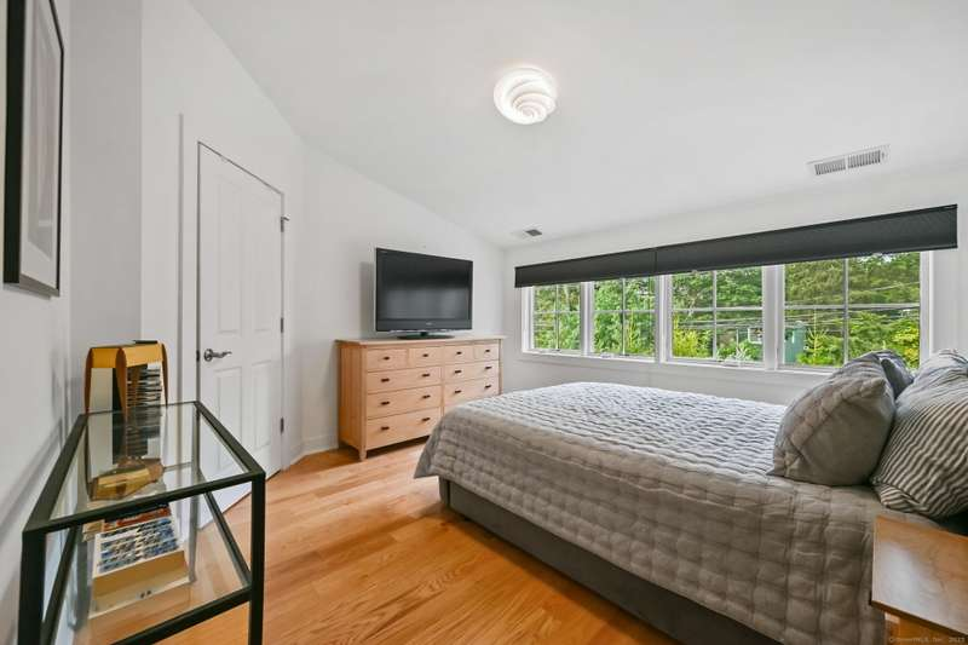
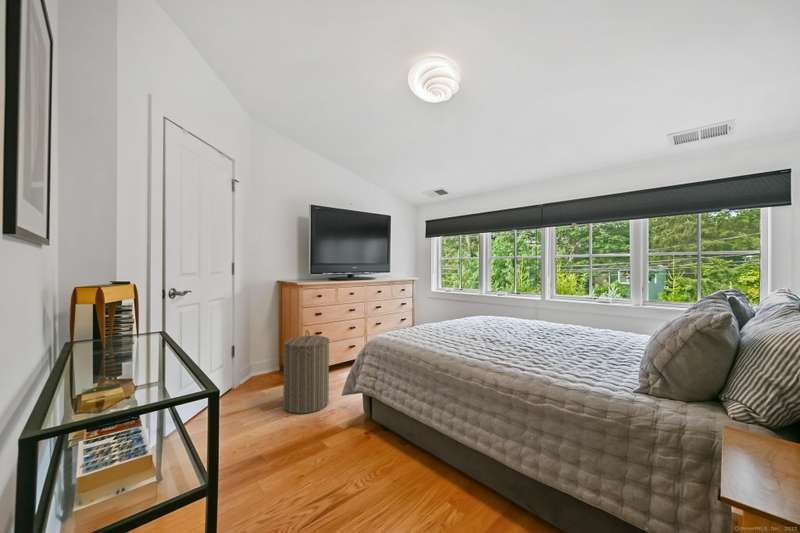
+ laundry hamper (306, 367)
